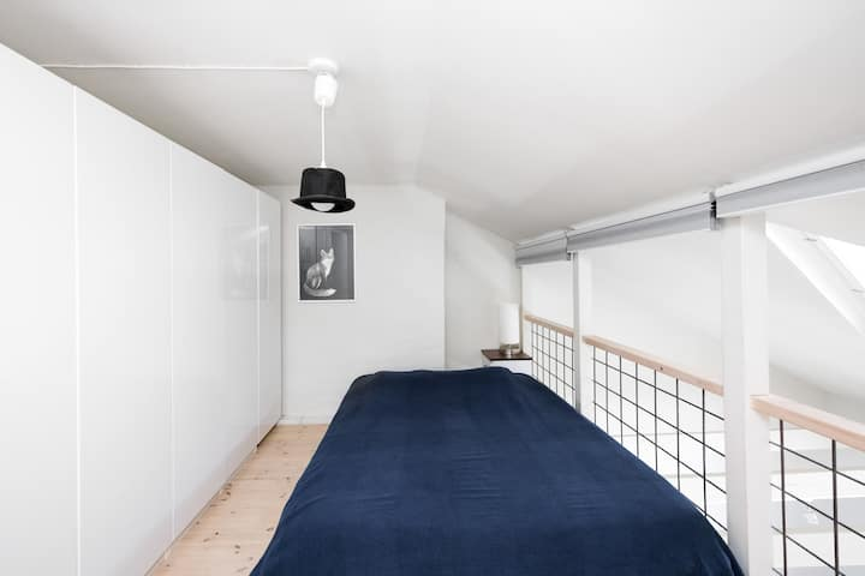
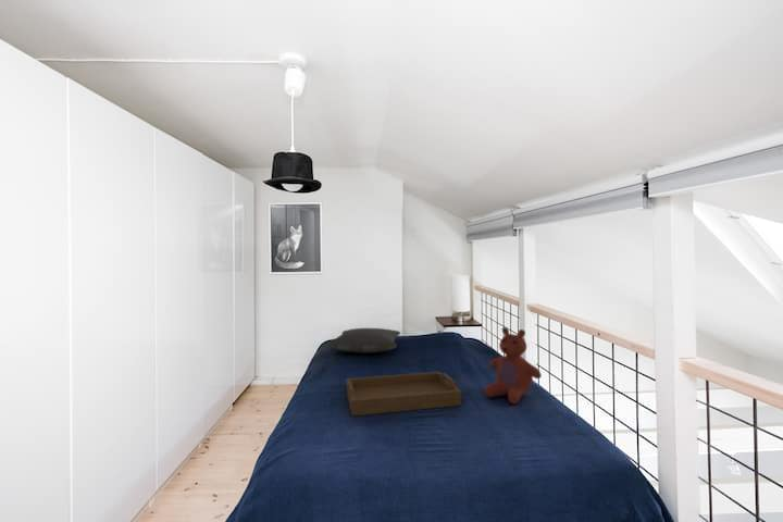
+ serving tray (400, 388)
+ pillow (366, 338)
+ teddy bear (509, 362)
